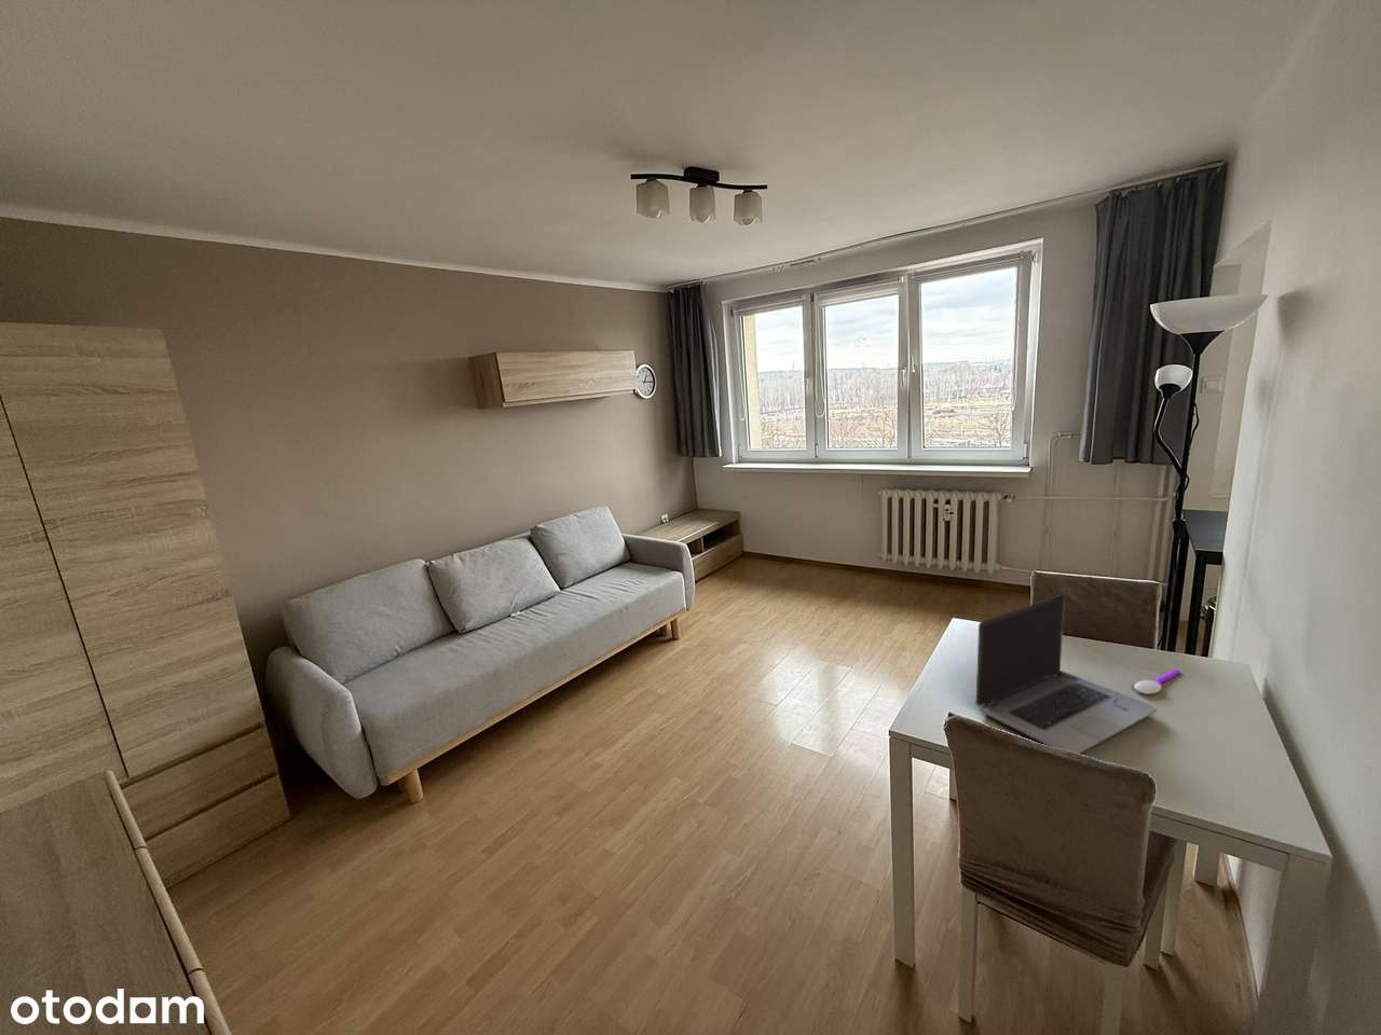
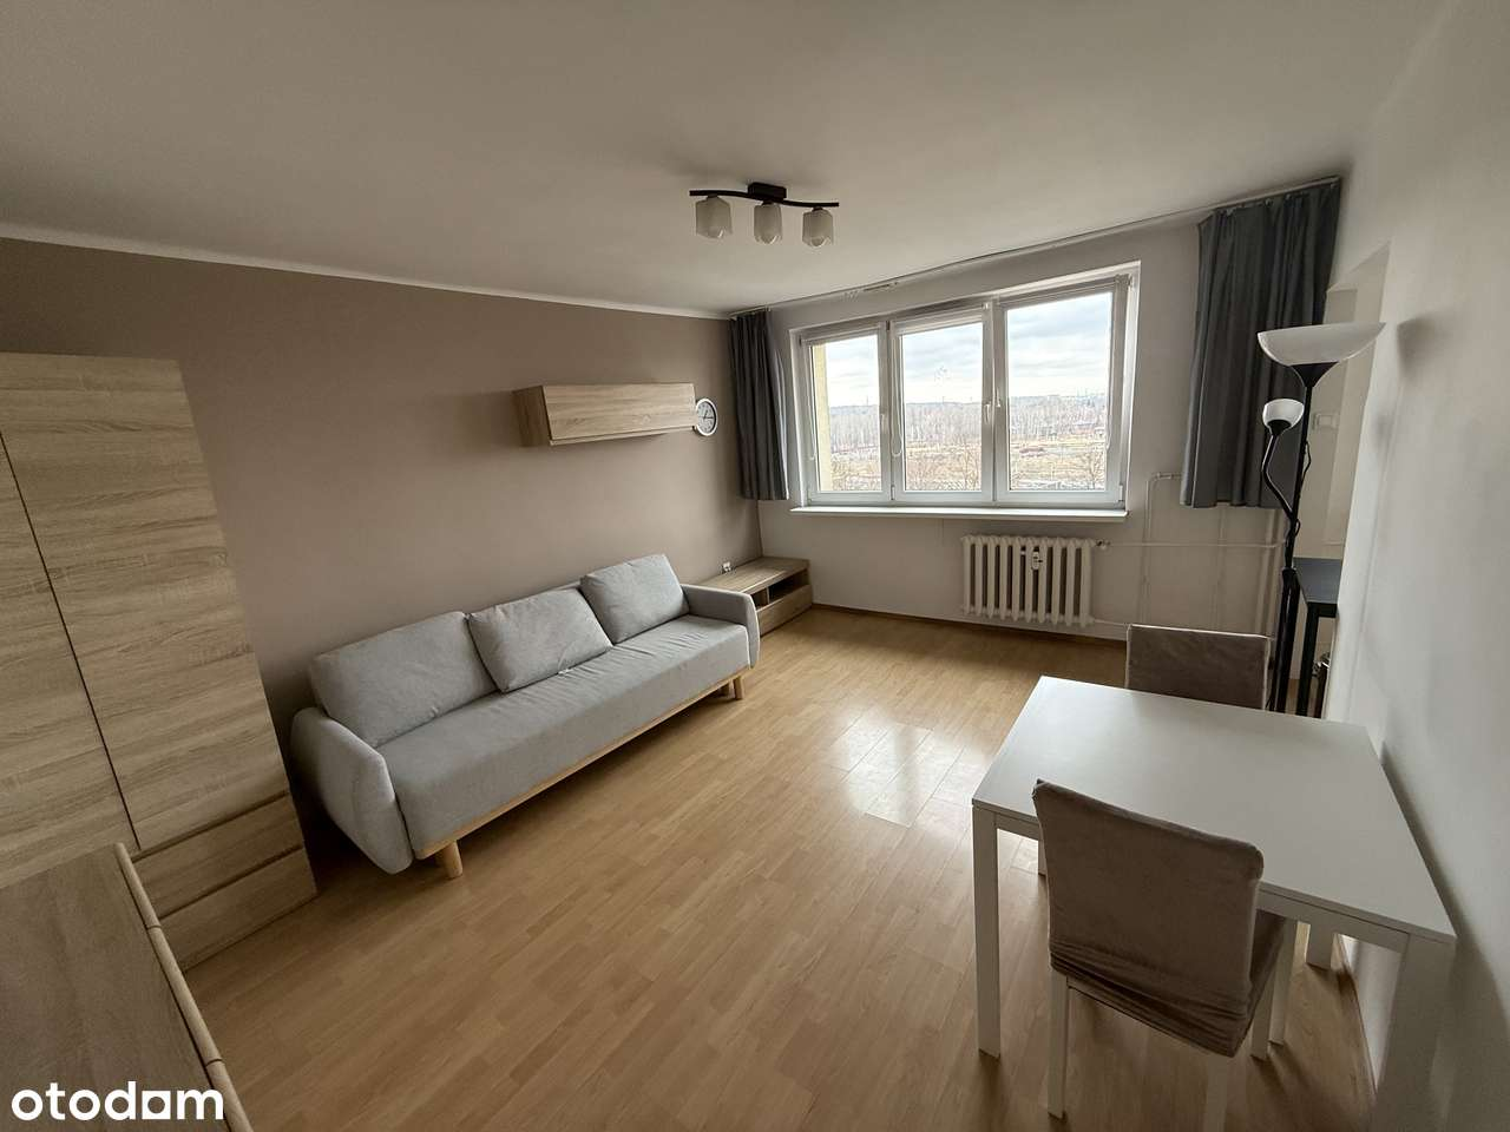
- laptop computer (1065, 672)
- spoon (1159, 679)
